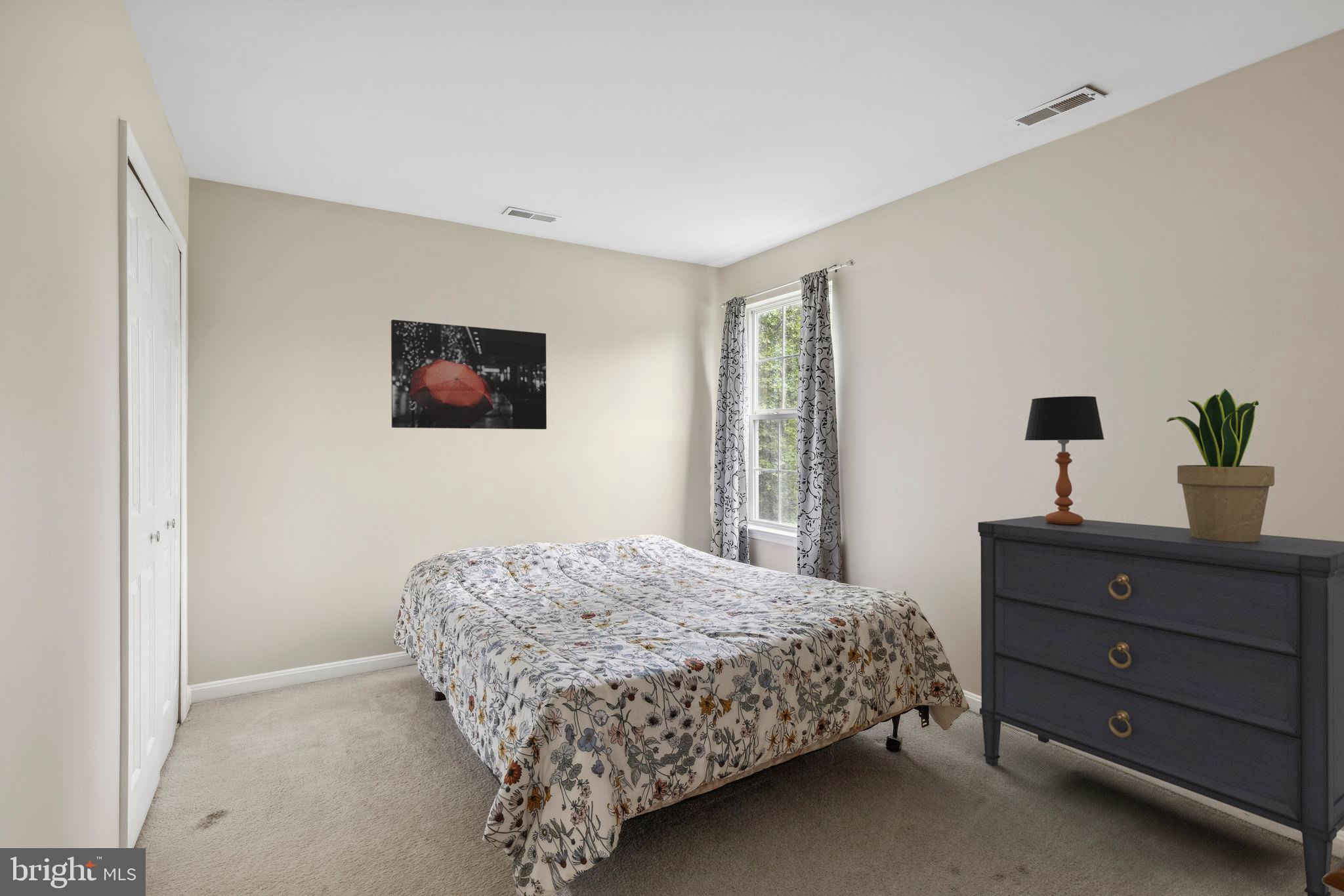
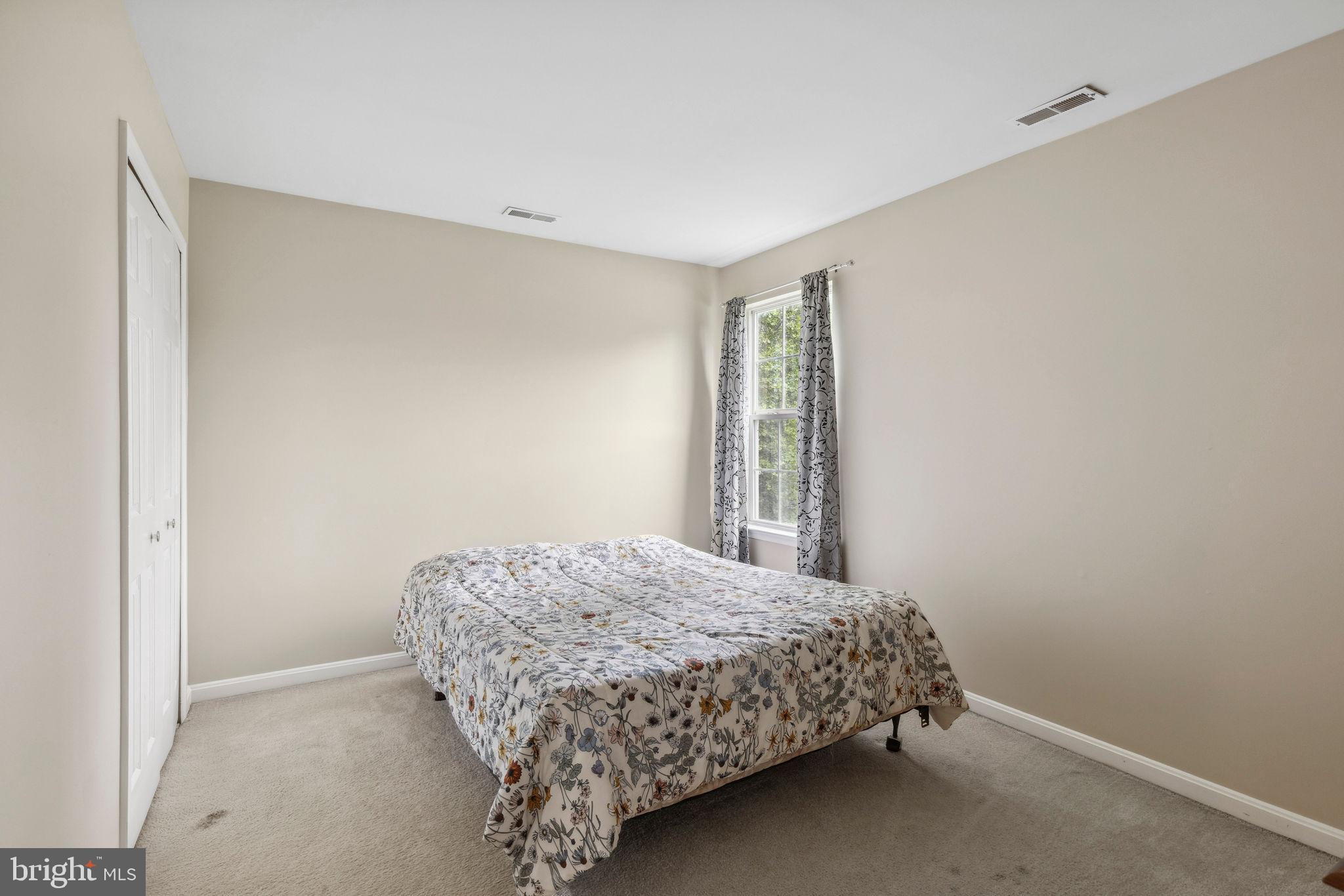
- table lamp (1063, 460)
- potted plant (1218, 462)
- wall art (473, 378)
- dresser (1150, 669)
